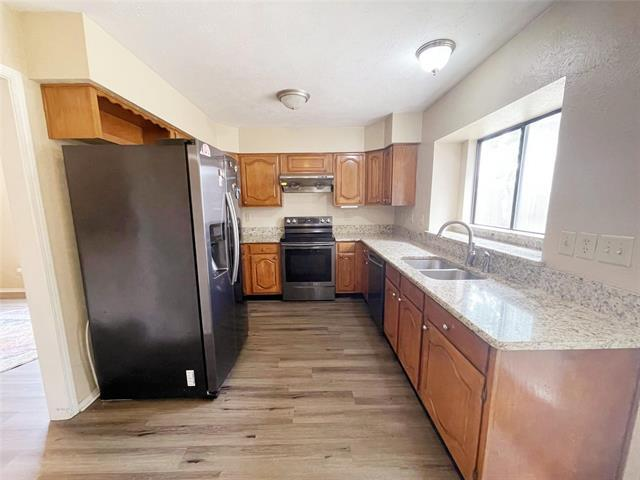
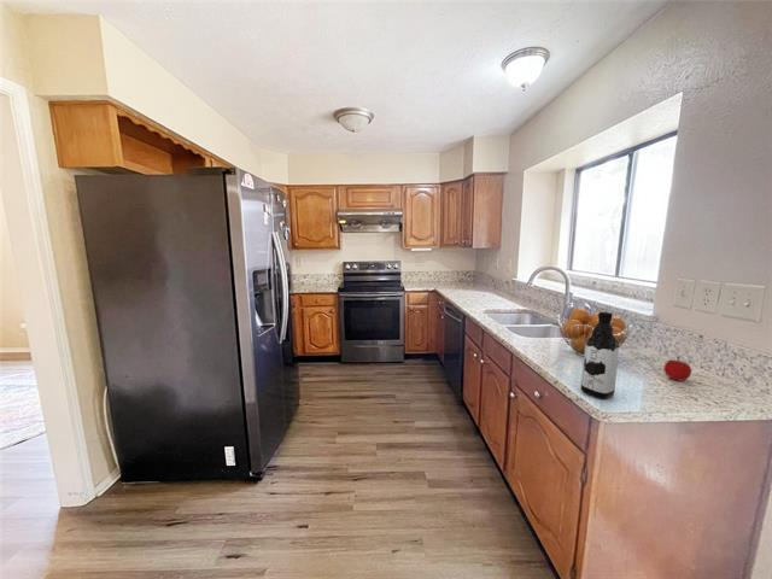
+ apple (677, 368)
+ fruit basket (591, 332)
+ water bottle (601, 353)
